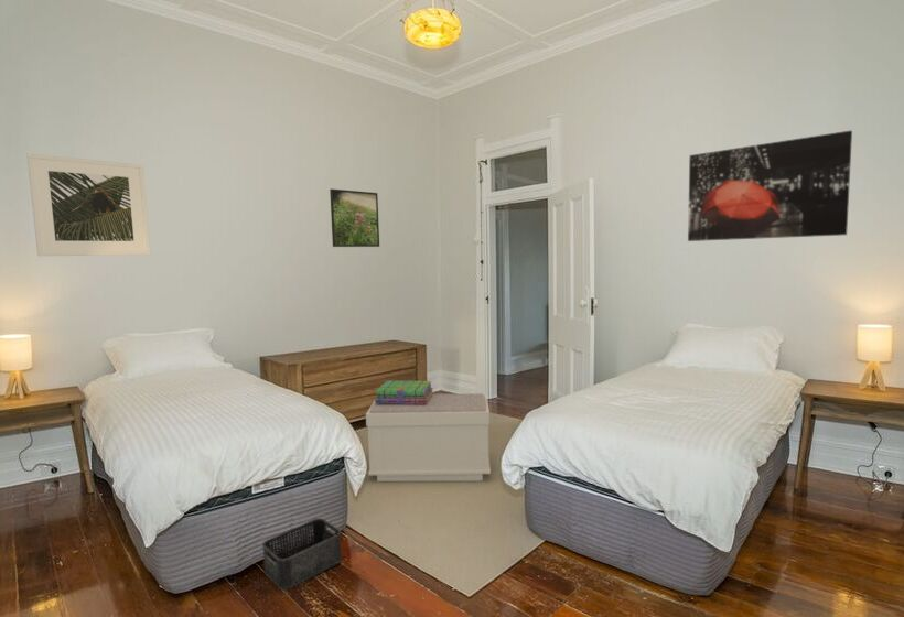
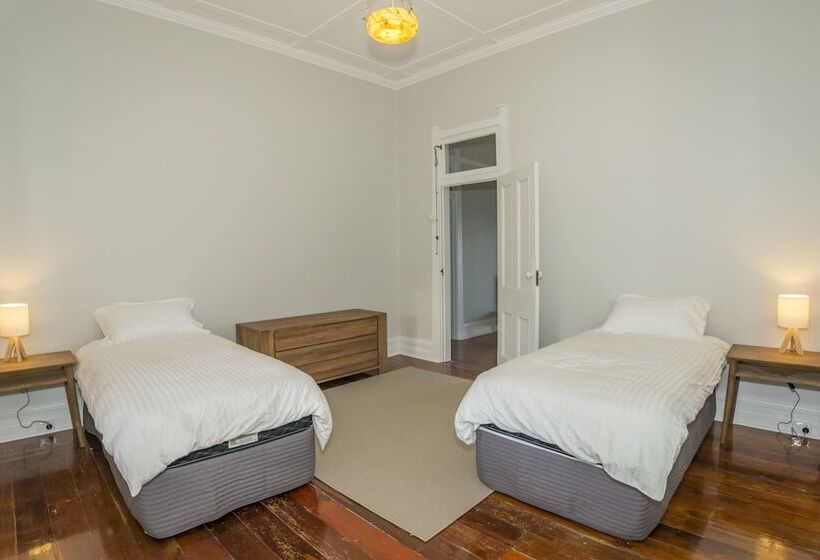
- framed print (93, 207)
- storage bin (302, 551)
- bench (430, 435)
- wall art (761, 192)
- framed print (355, 218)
- stack of books (405, 391)
